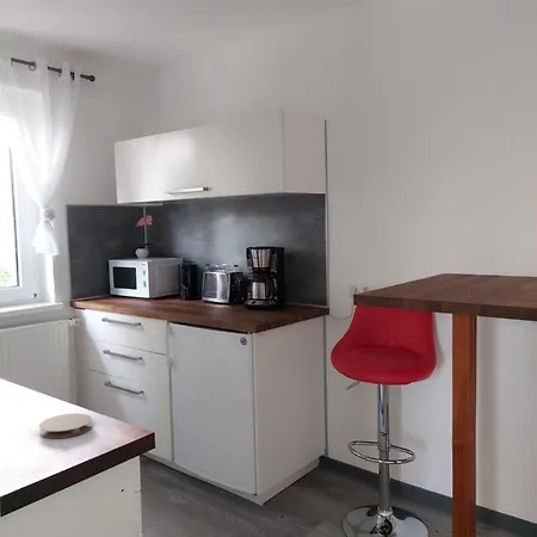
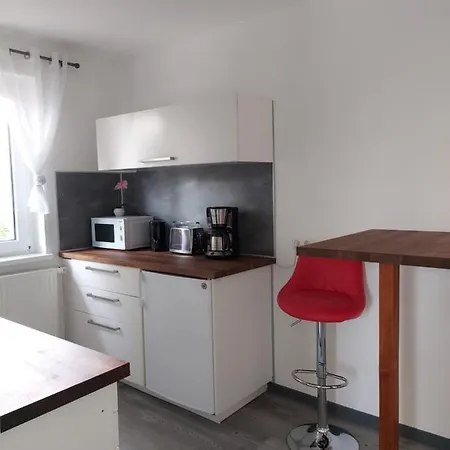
- coaster (66, 425)
